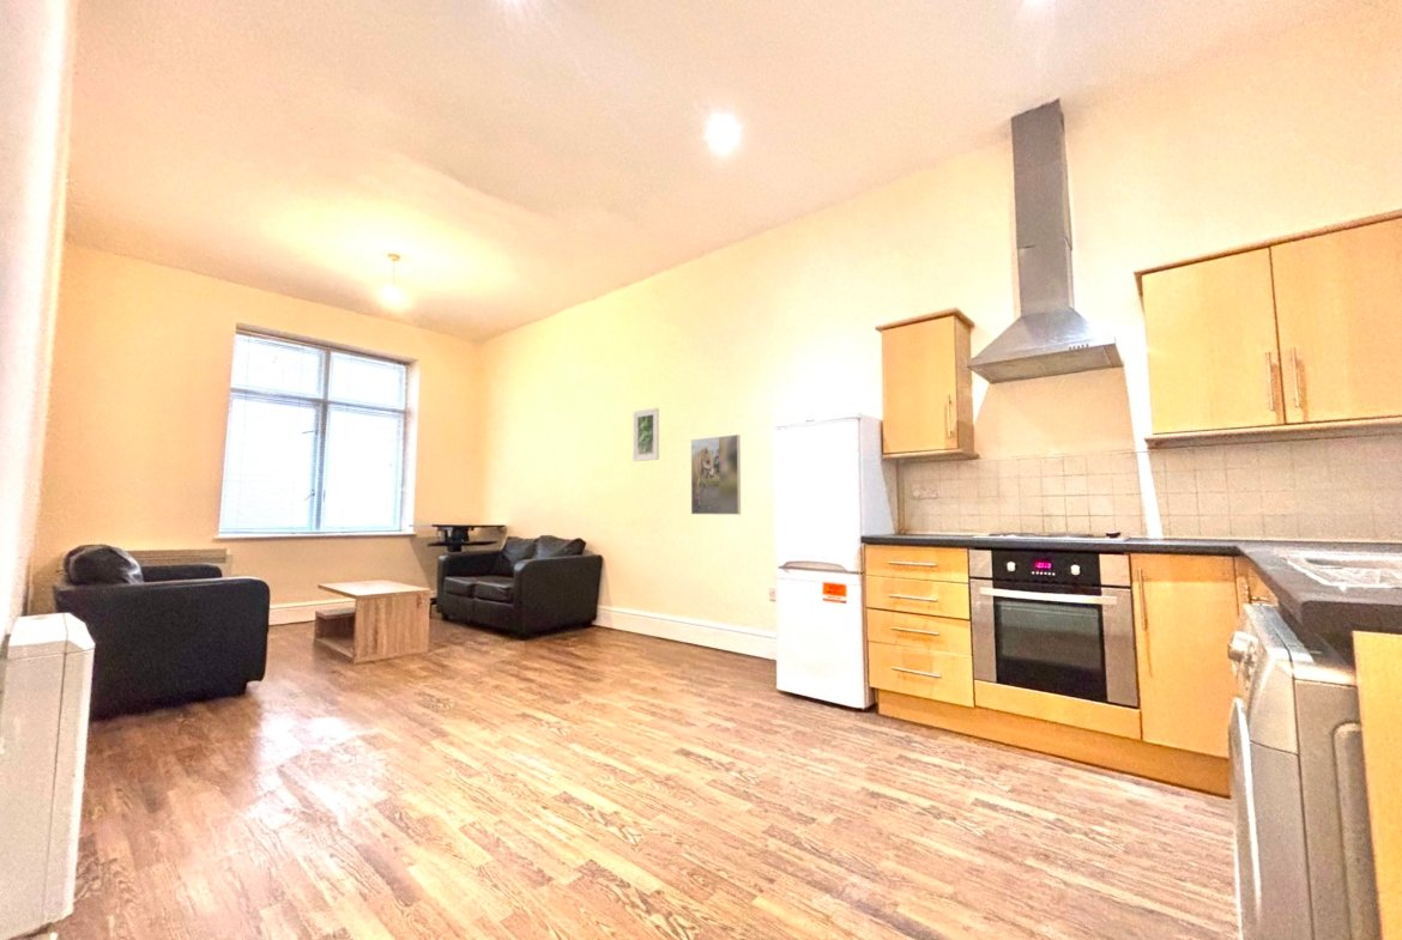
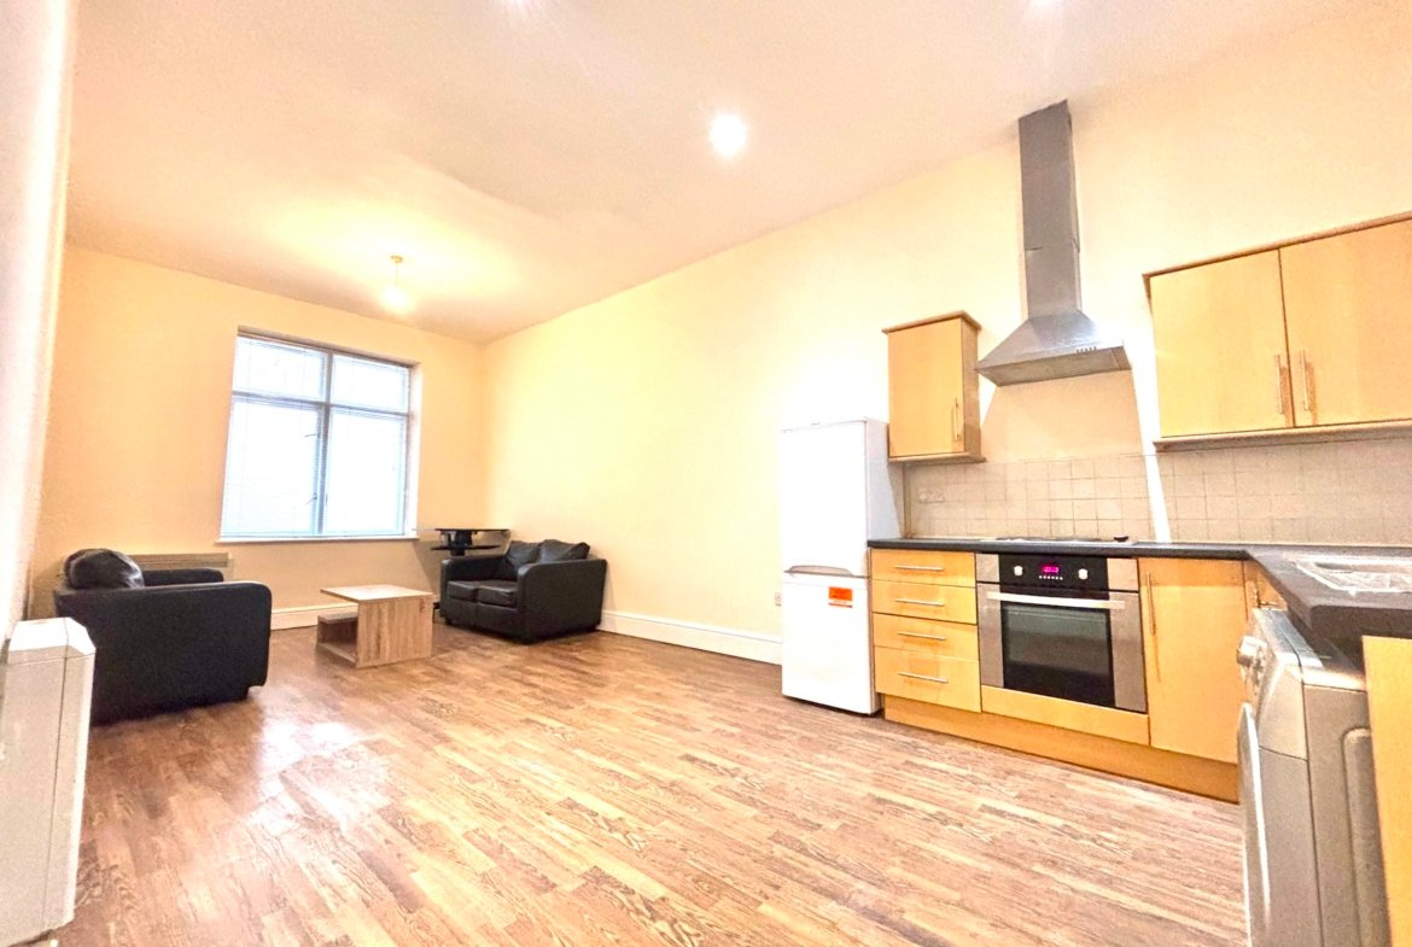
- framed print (714, 475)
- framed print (645, 435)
